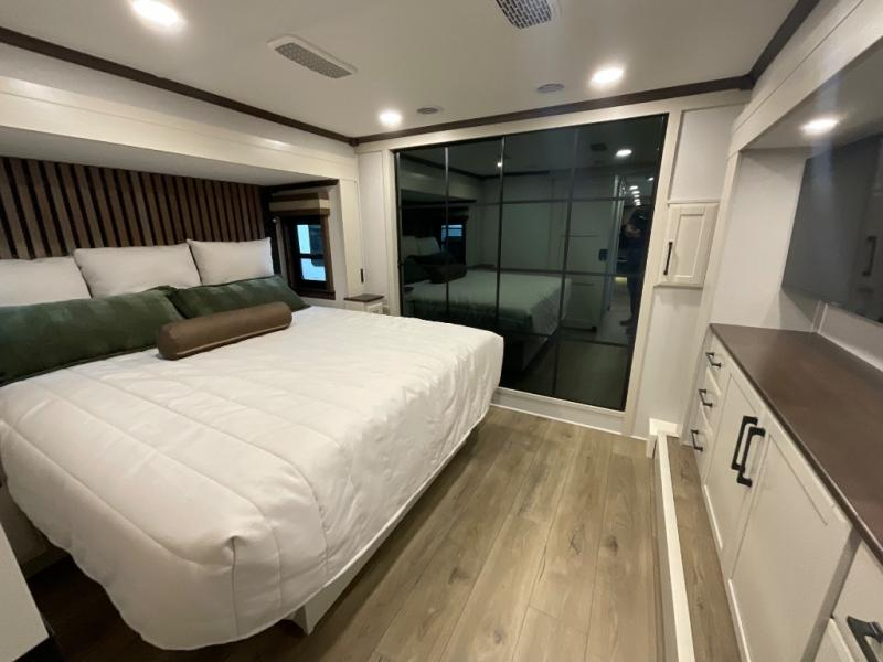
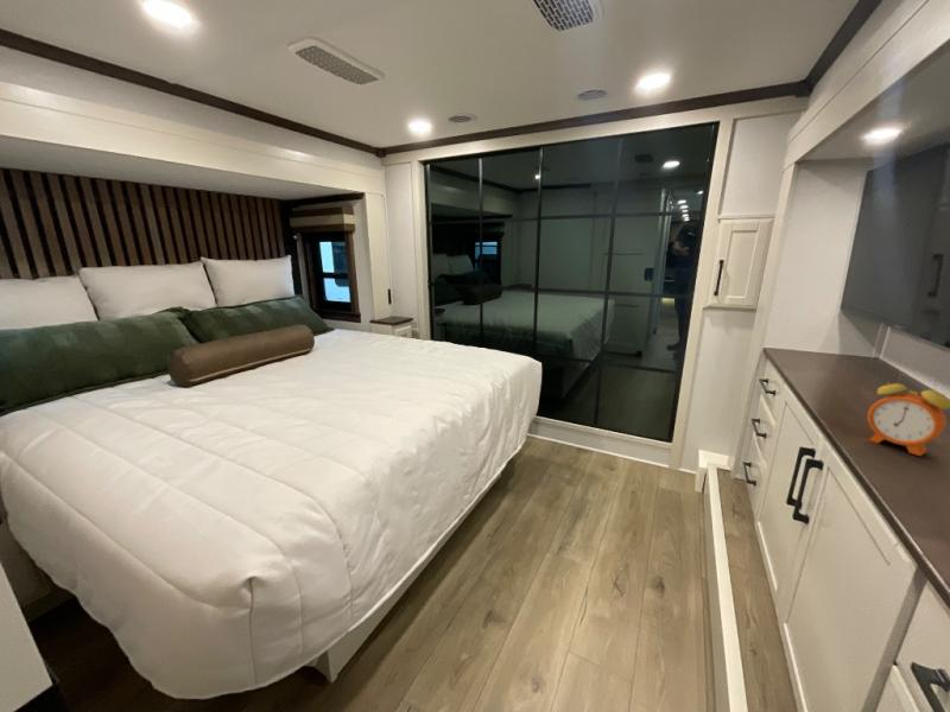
+ alarm clock (906, 412)
